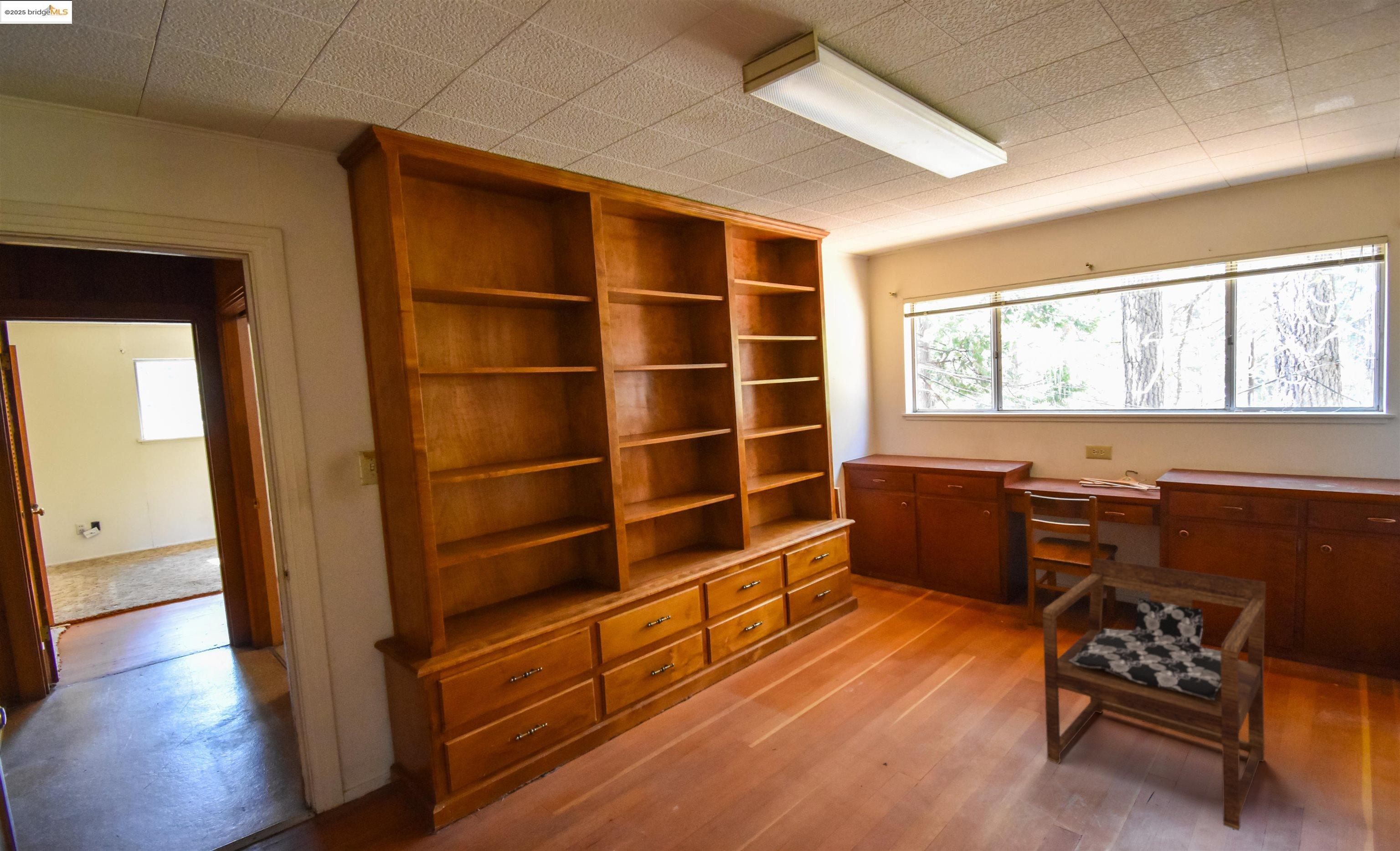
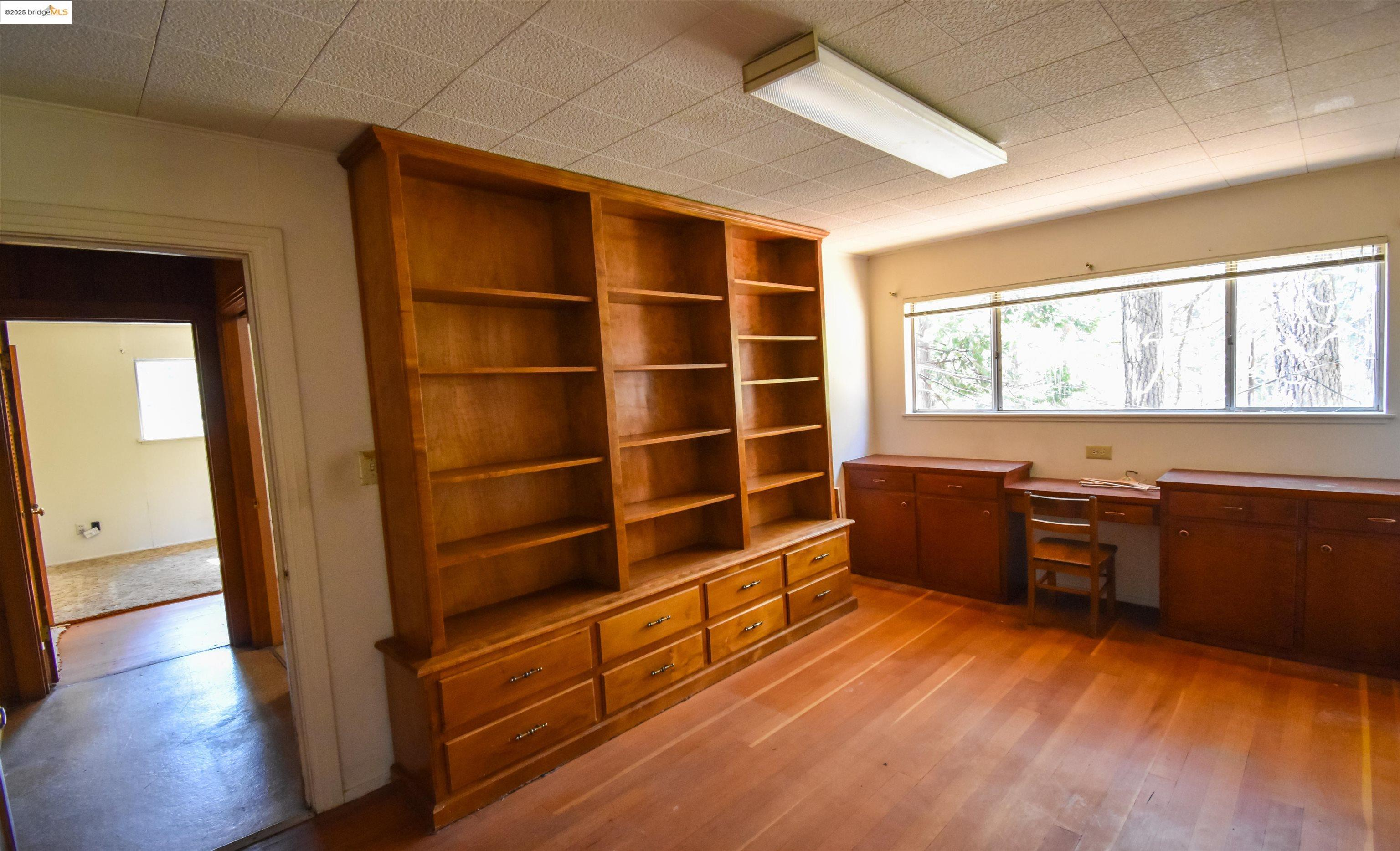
- armchair (1155, 672)
